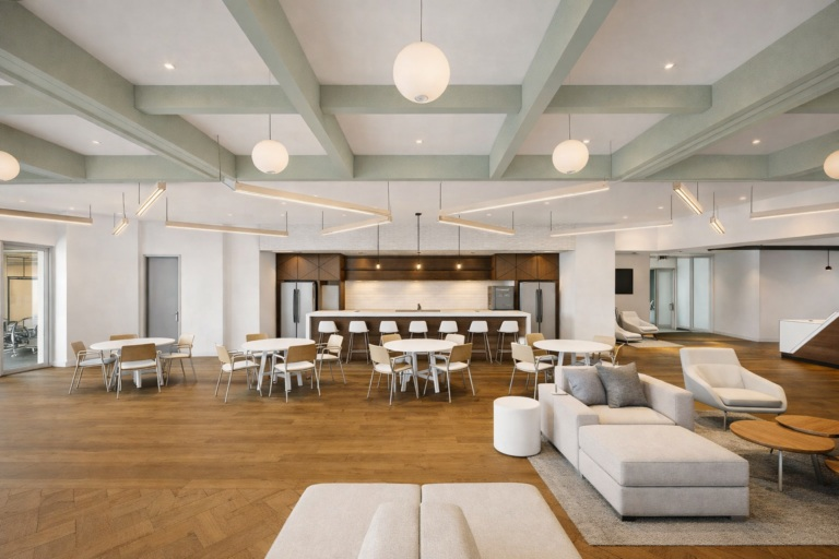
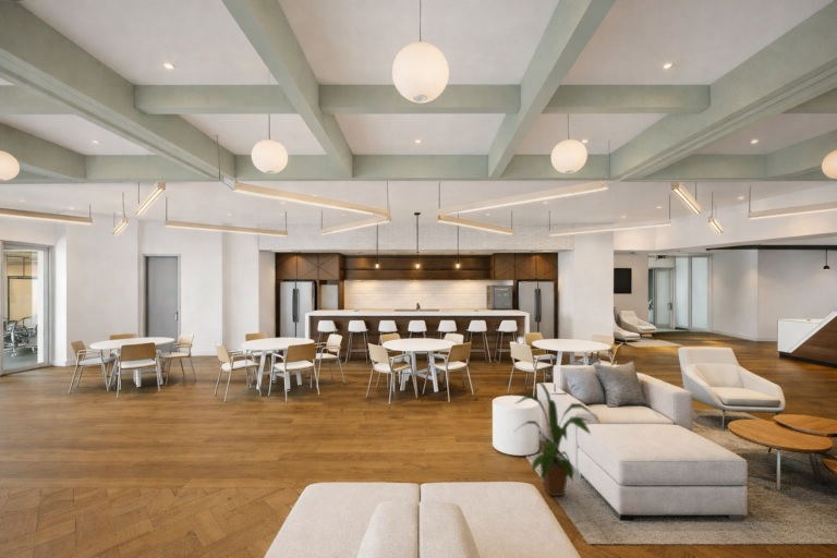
+ house plant (556, 441)
